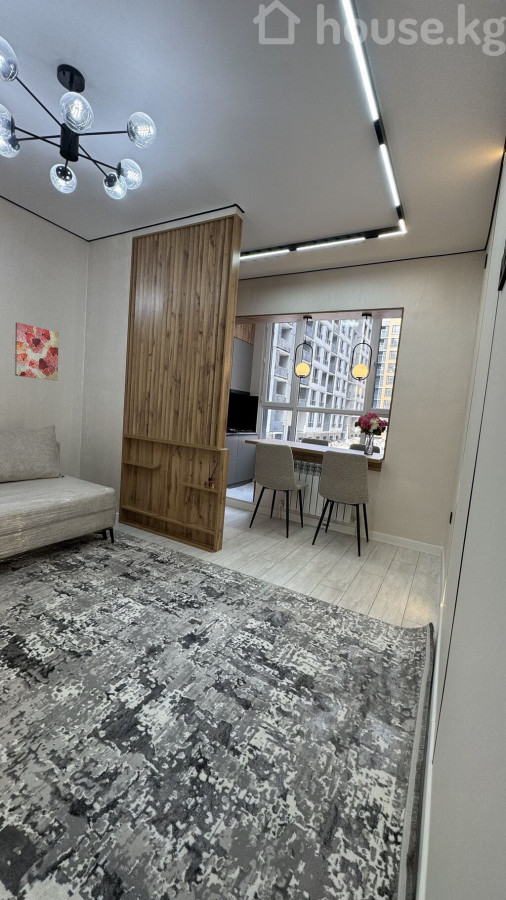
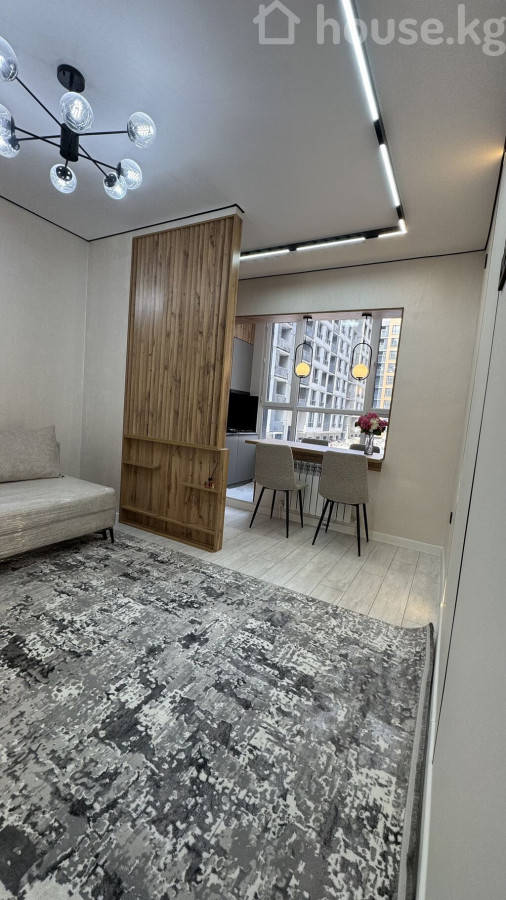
- wall art (37, 353)
